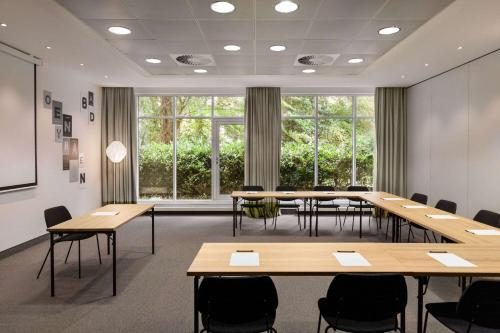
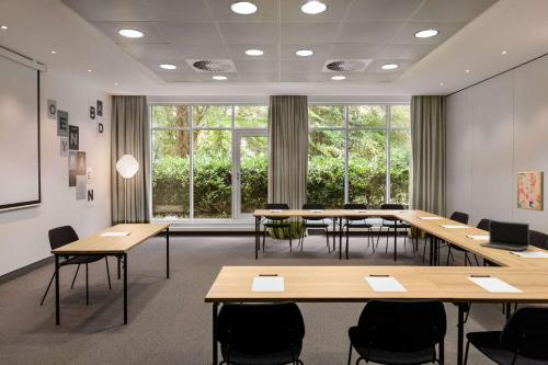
+ laptop (503, 235)
+ wall art (529, 191)
